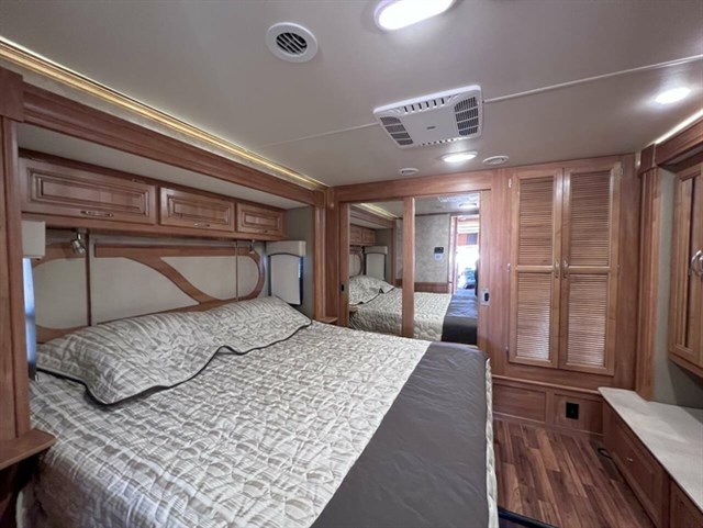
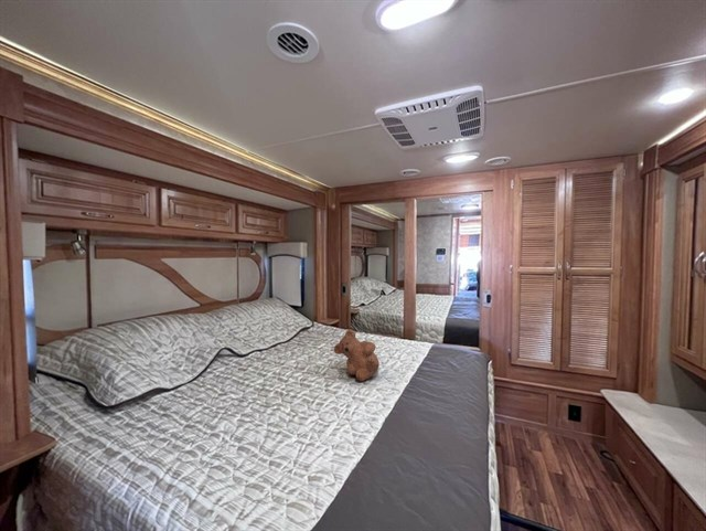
+ teddy bear (356, 352)
